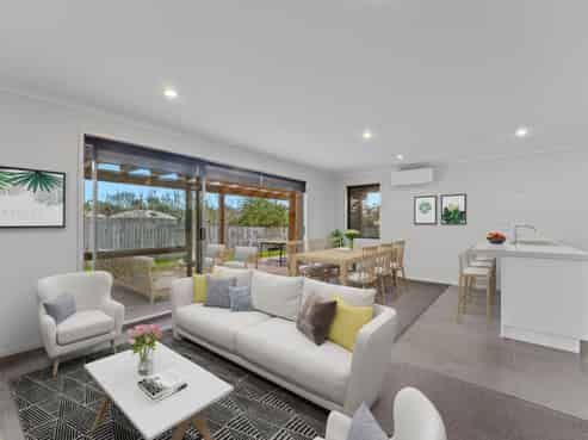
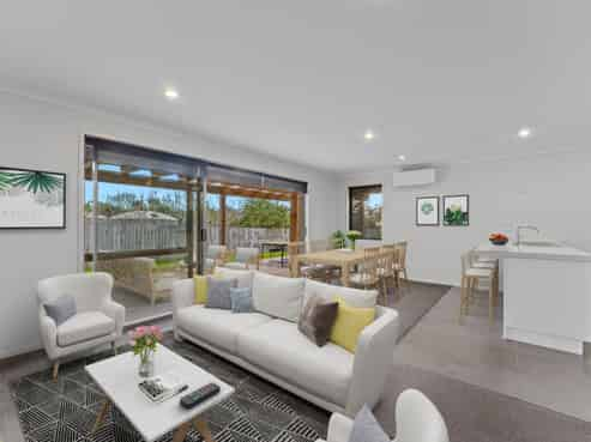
+ remote control (200, 394)
